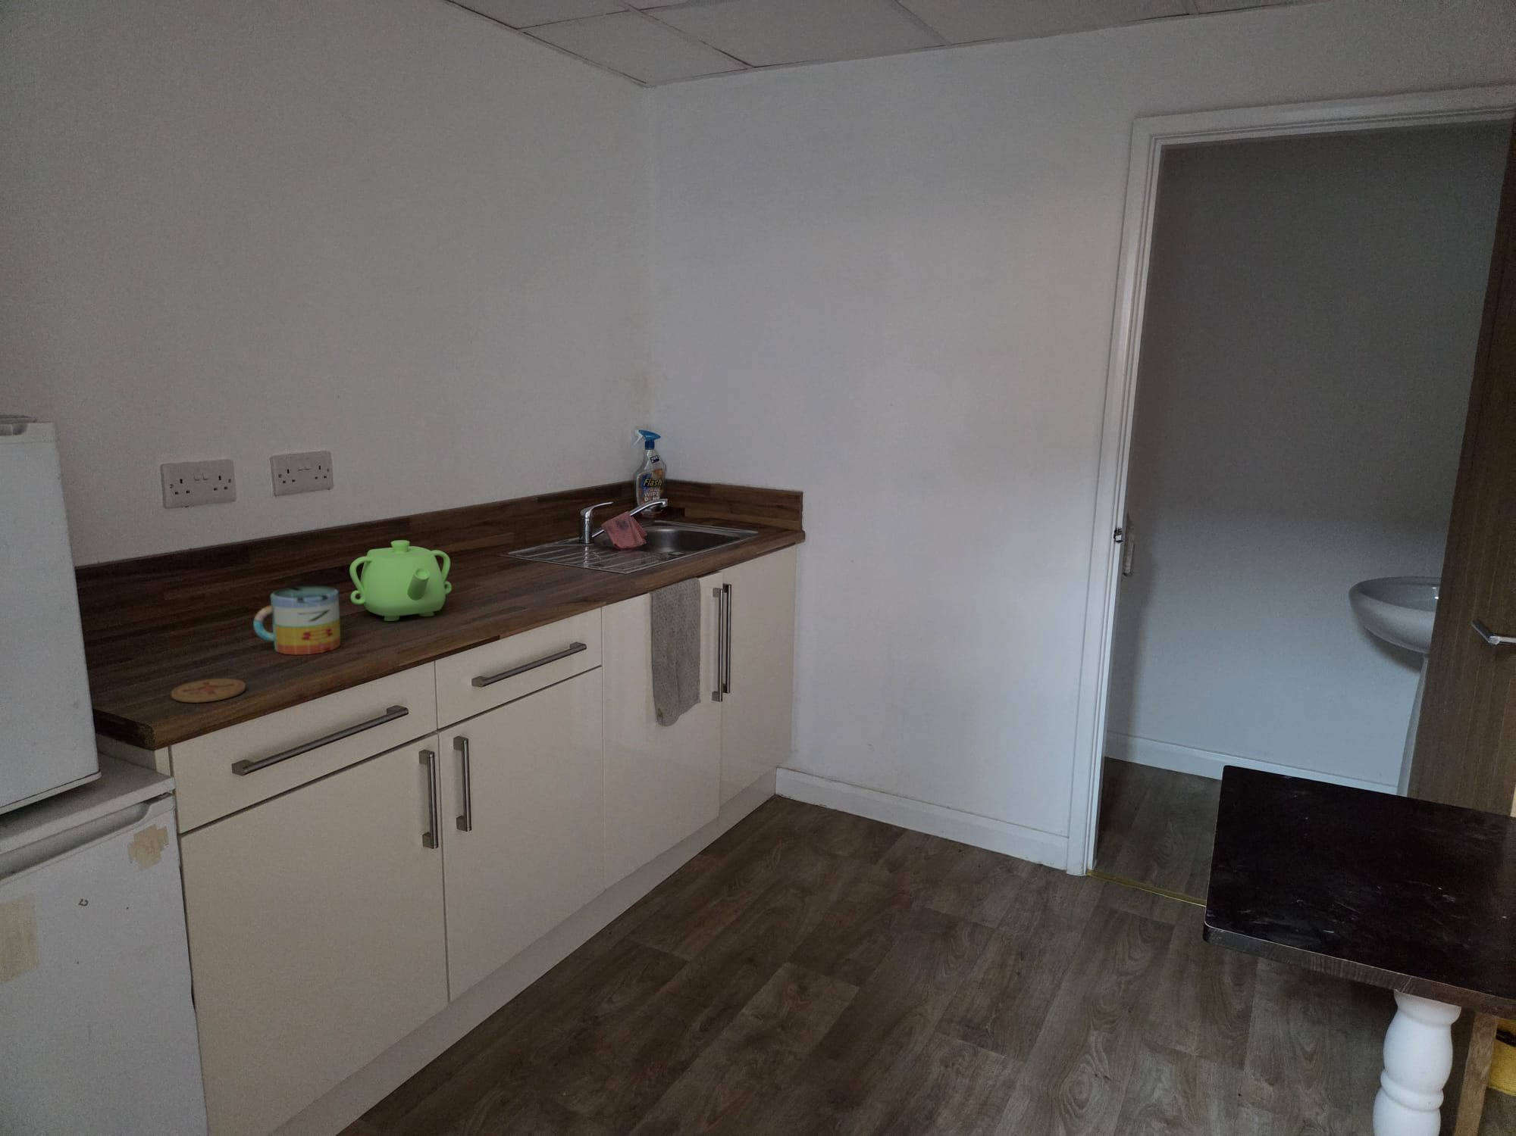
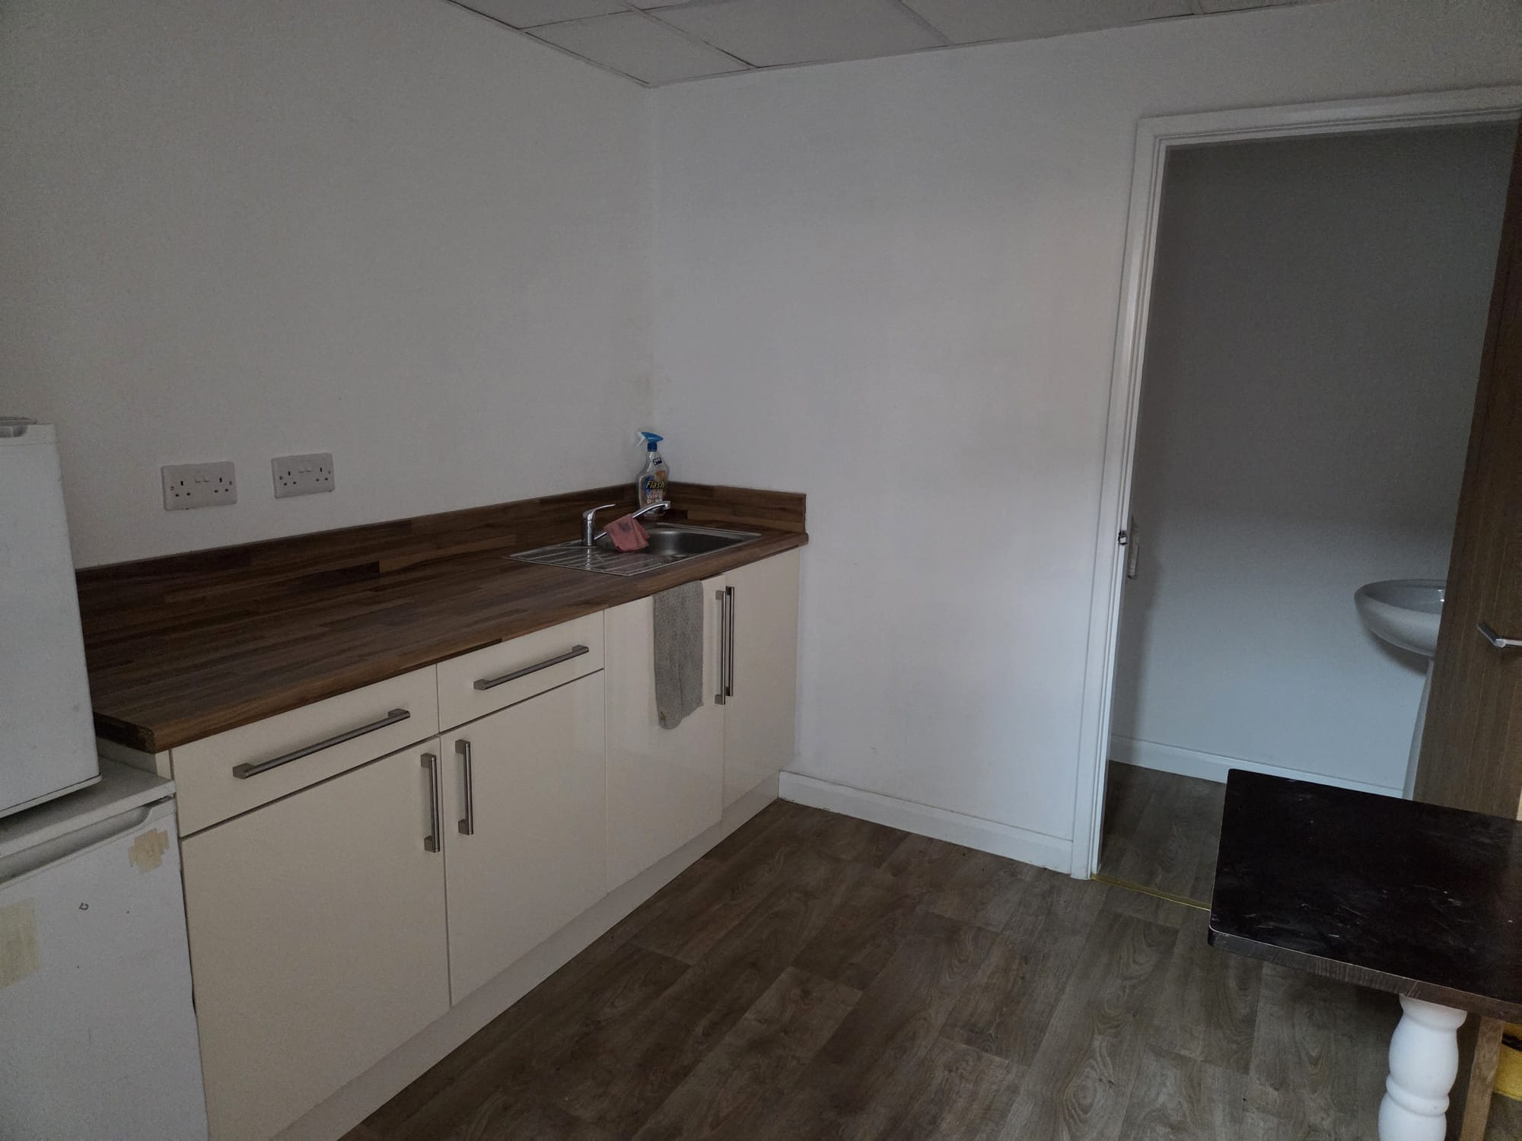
- mug (296, 621)
- coaster (209, 690)
- teapot (406, 580)
